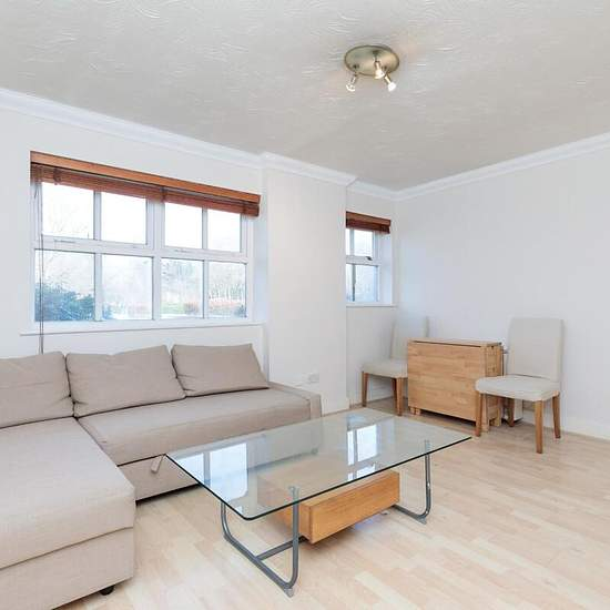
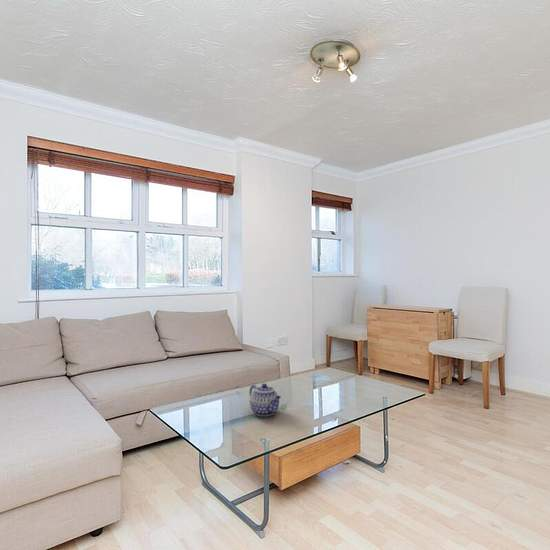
+ teapot (264, 398)
